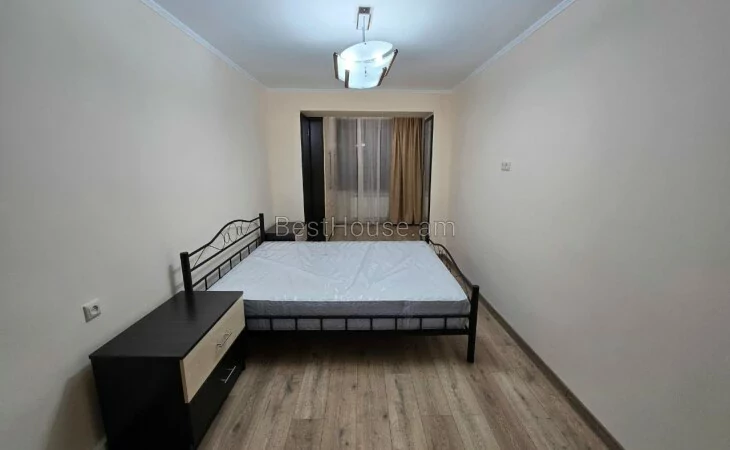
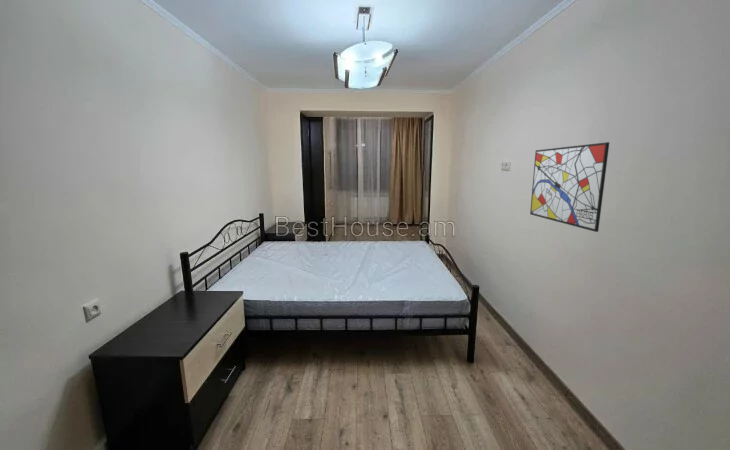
+ wall art (562, 185)
